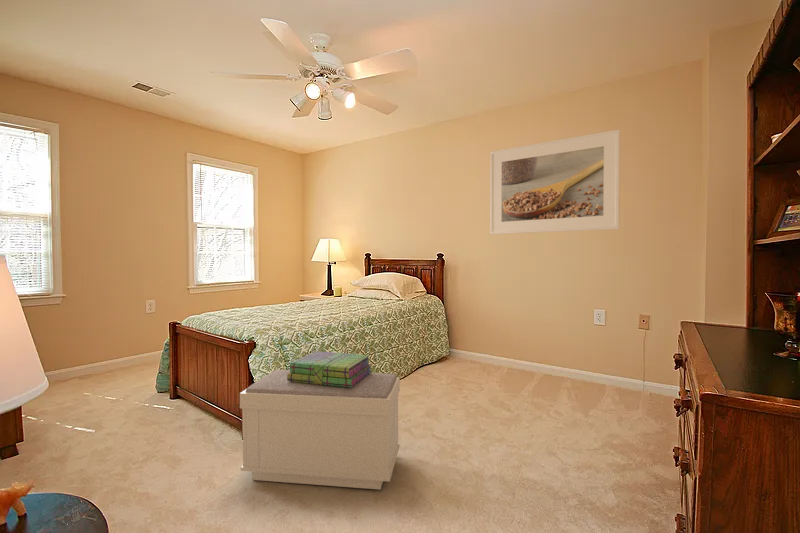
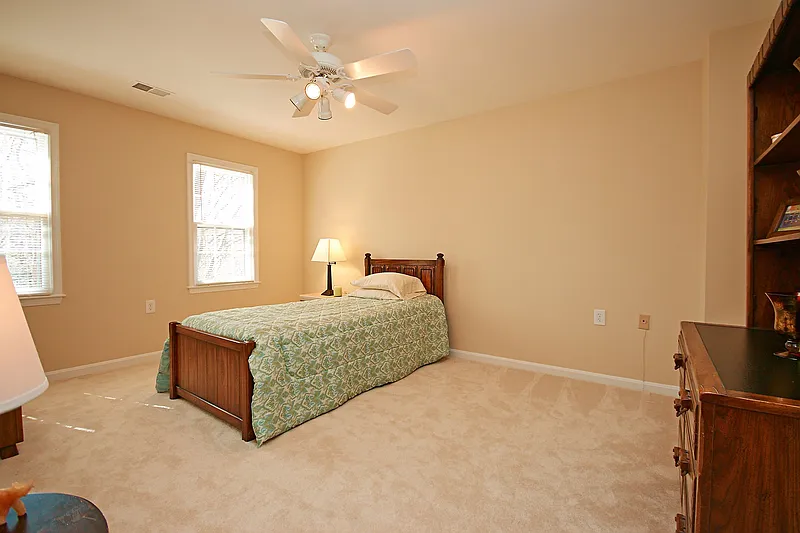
- bench (325, 423)
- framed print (548, 186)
- stack of books (331, 367)
